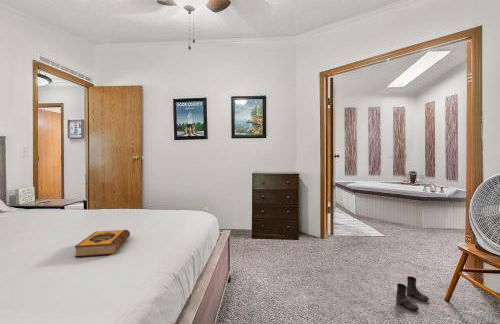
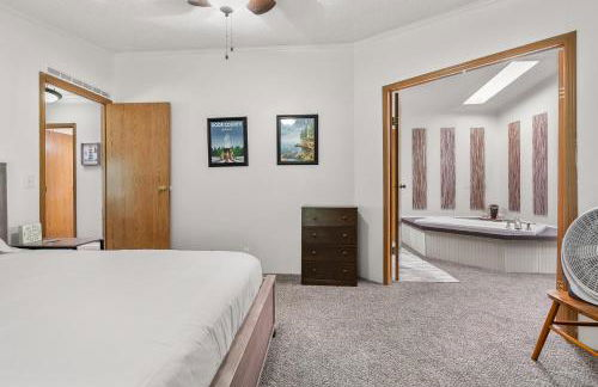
- boots (412, 292)
- hardback book (105, 241)
